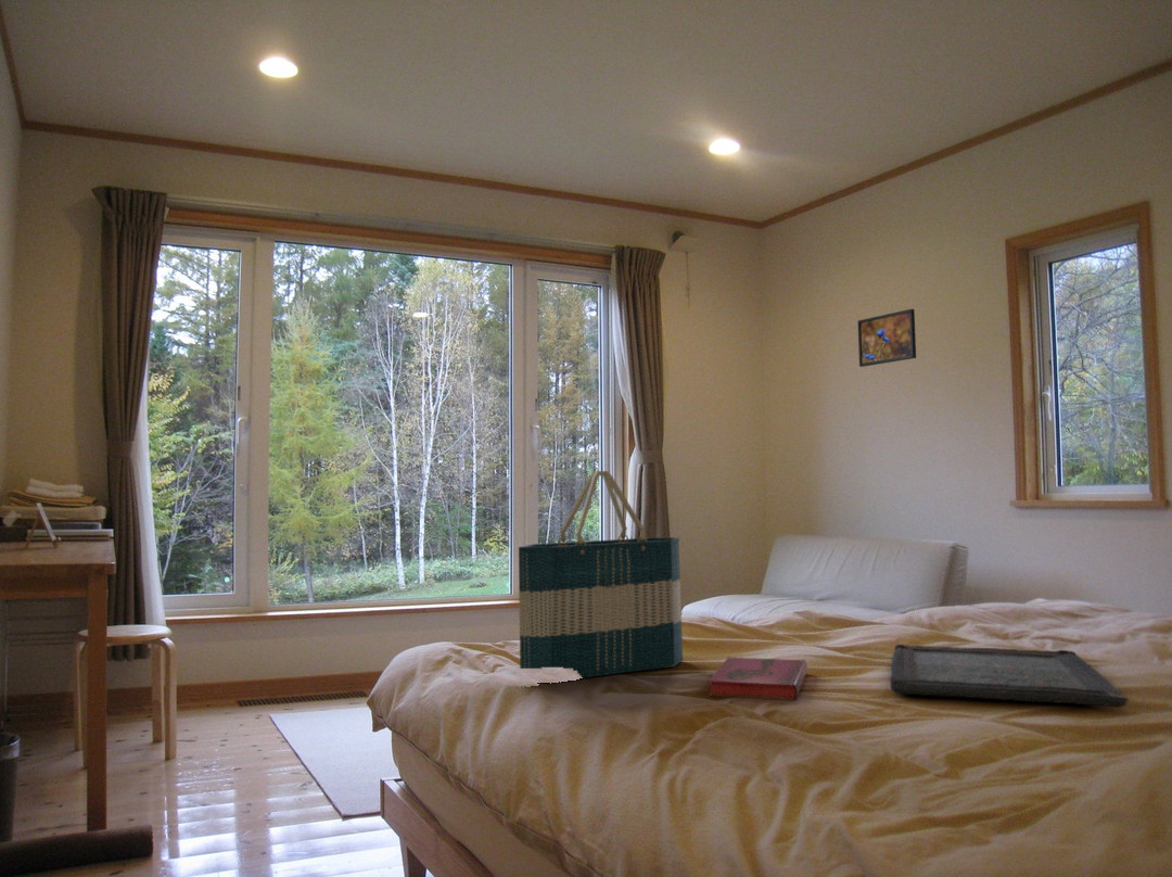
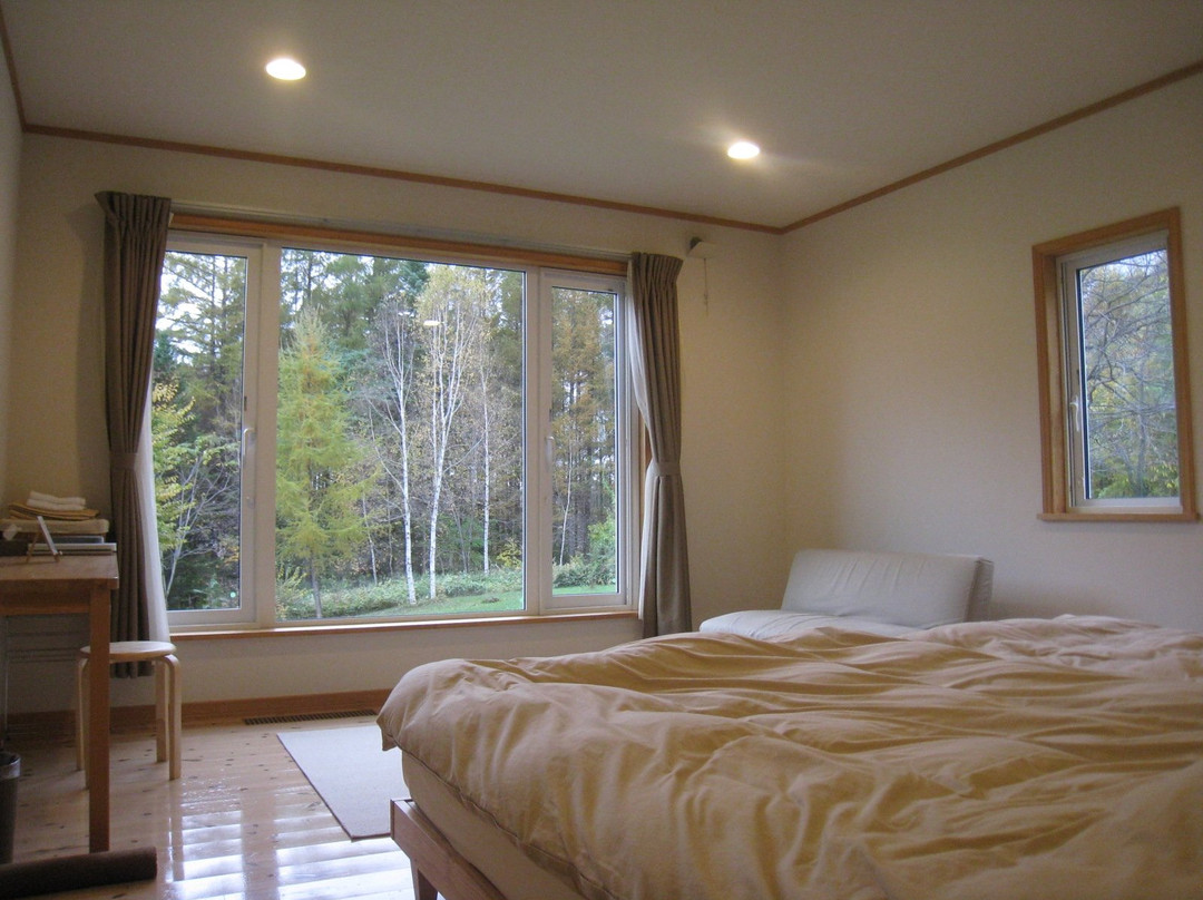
- serving tray (994, 670)
- tote bag (602, 570)
- hardback book (760, 677)
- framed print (886, 339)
